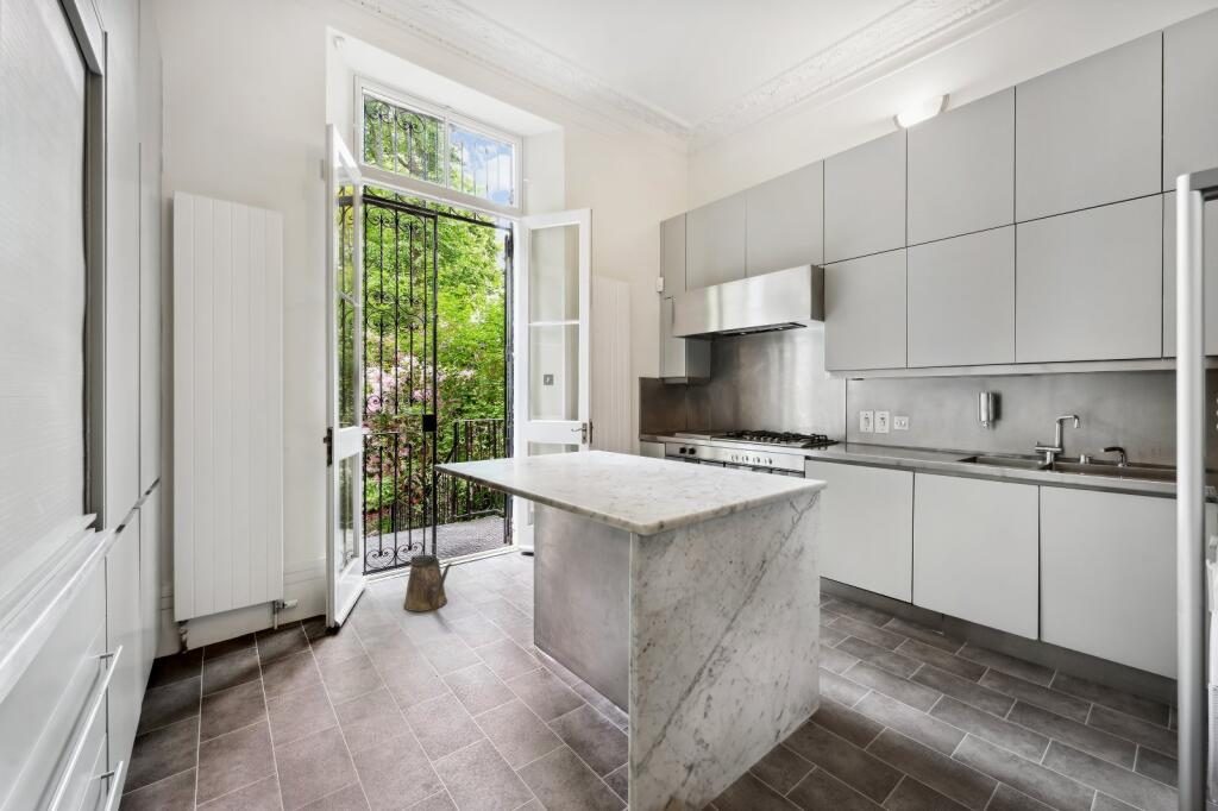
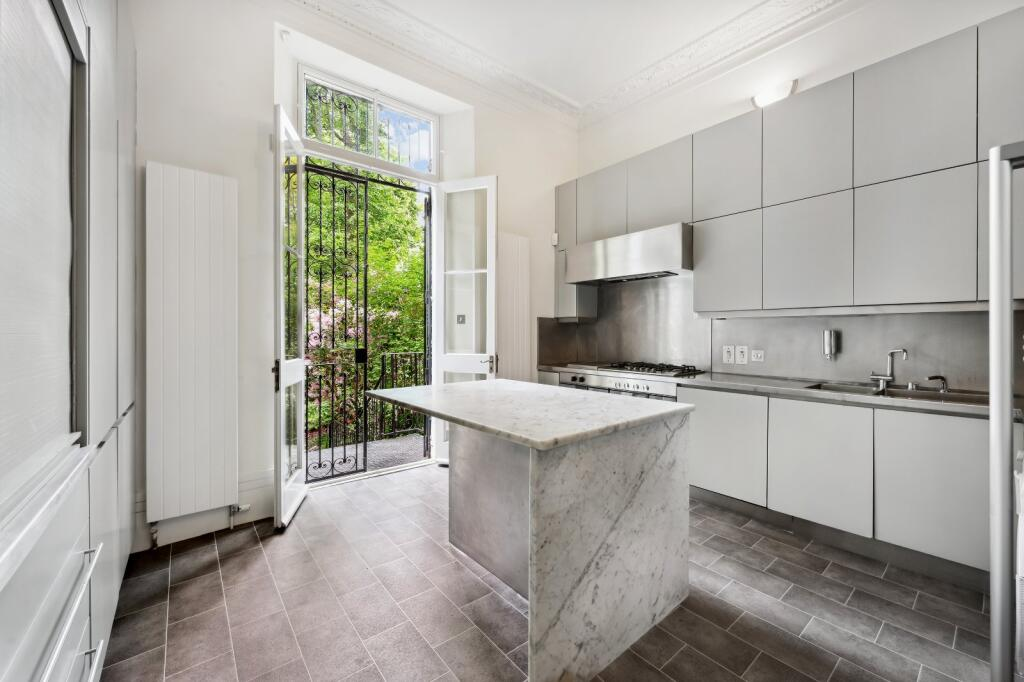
- watering can (431, 579)
